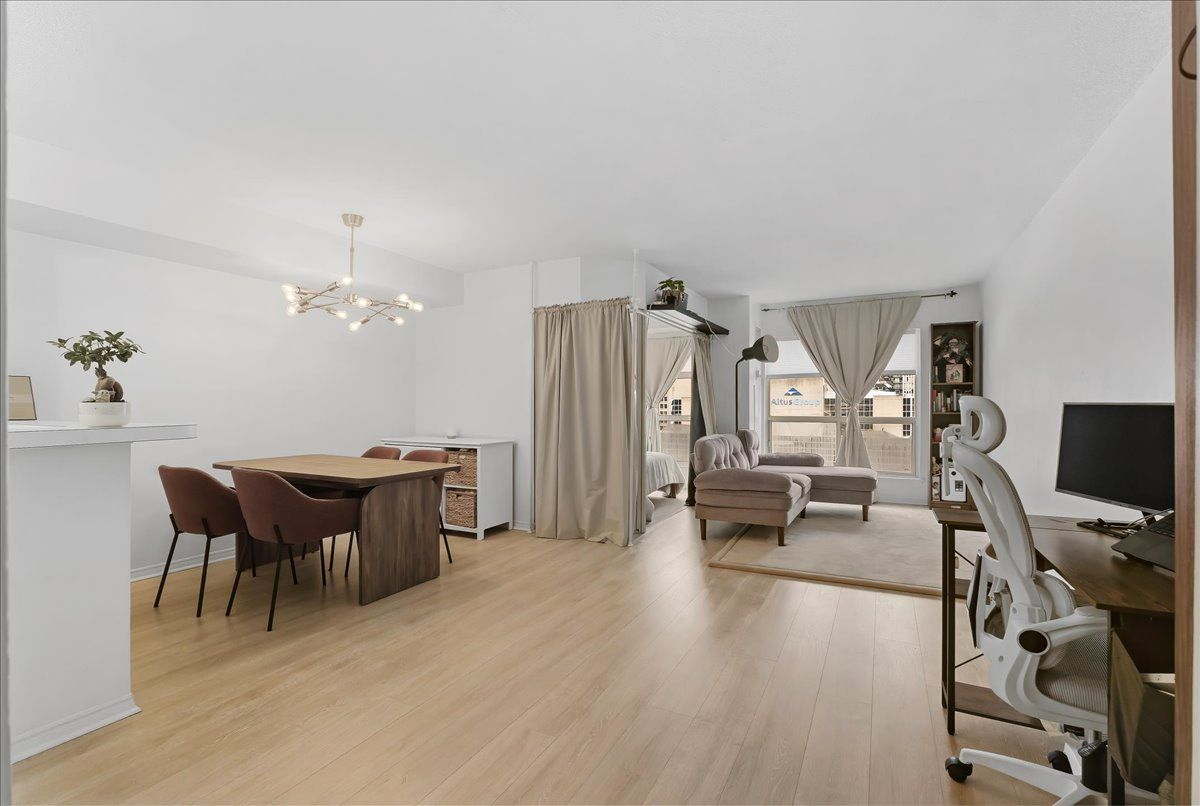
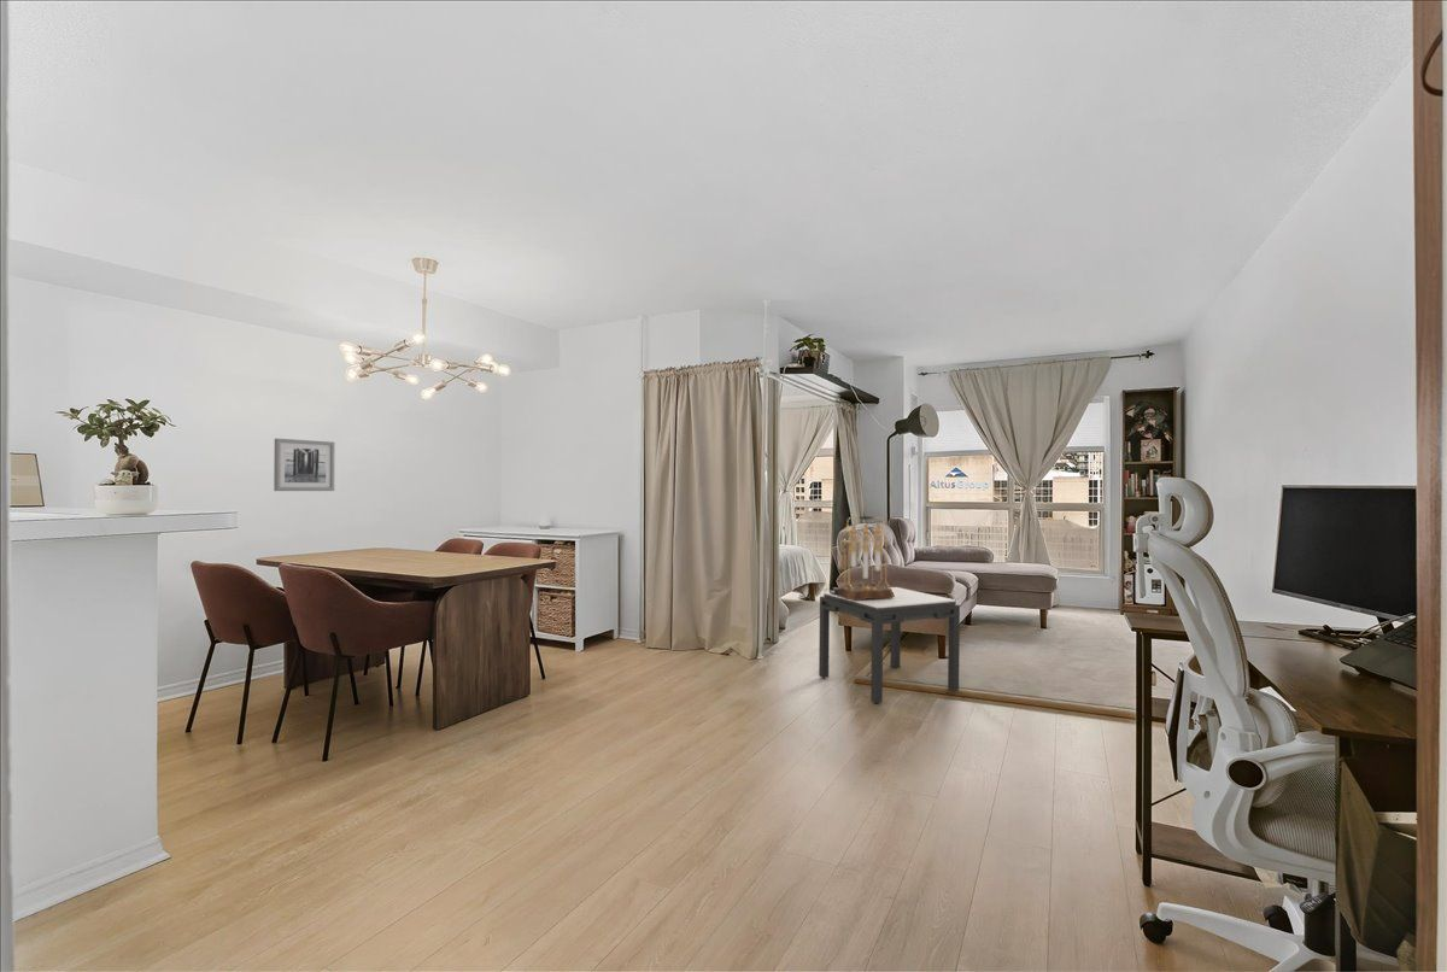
+ wall art (305, 465)
+ side table (891, 639)
+ table lamp (861, 554)
